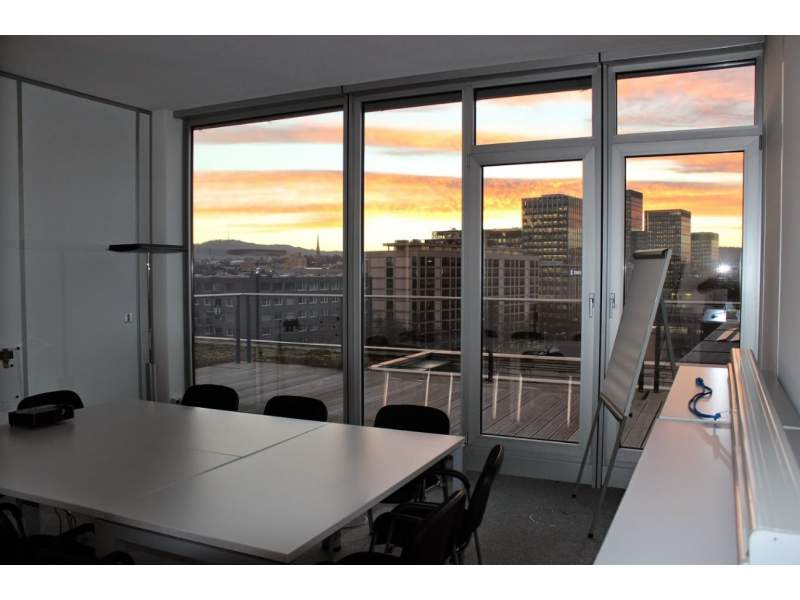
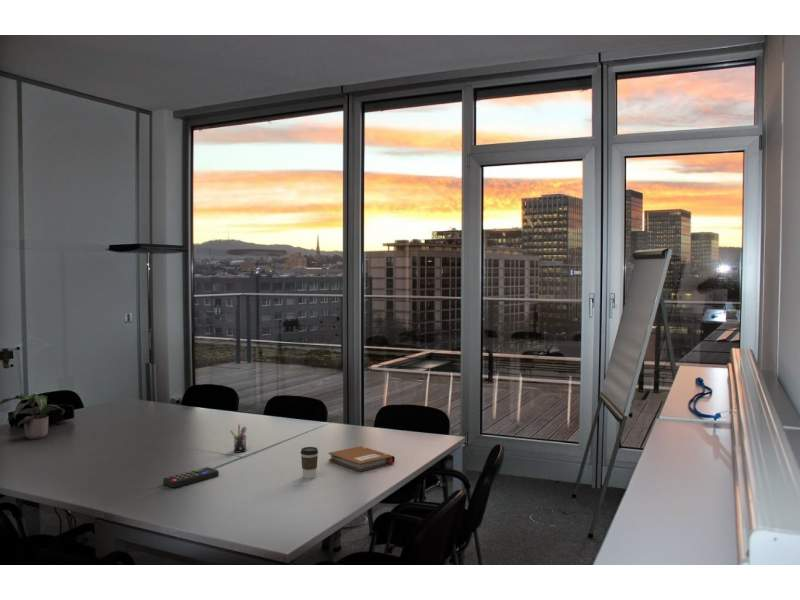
+ coffee cup (309, 462)
+ potted plant (31, 416)
+ pen holder (238, 438)
+ remote control (191, 476)
+ notebook (362, 458)
